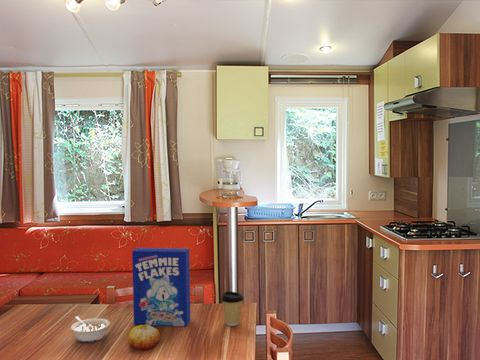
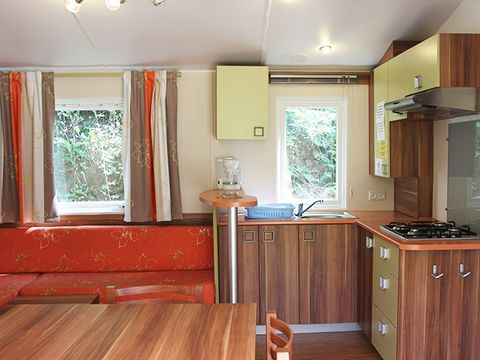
- legume (89, 329)
- fruit (144, 335)
- coffee cup (232, 308)
- cereal box (161, 285)
